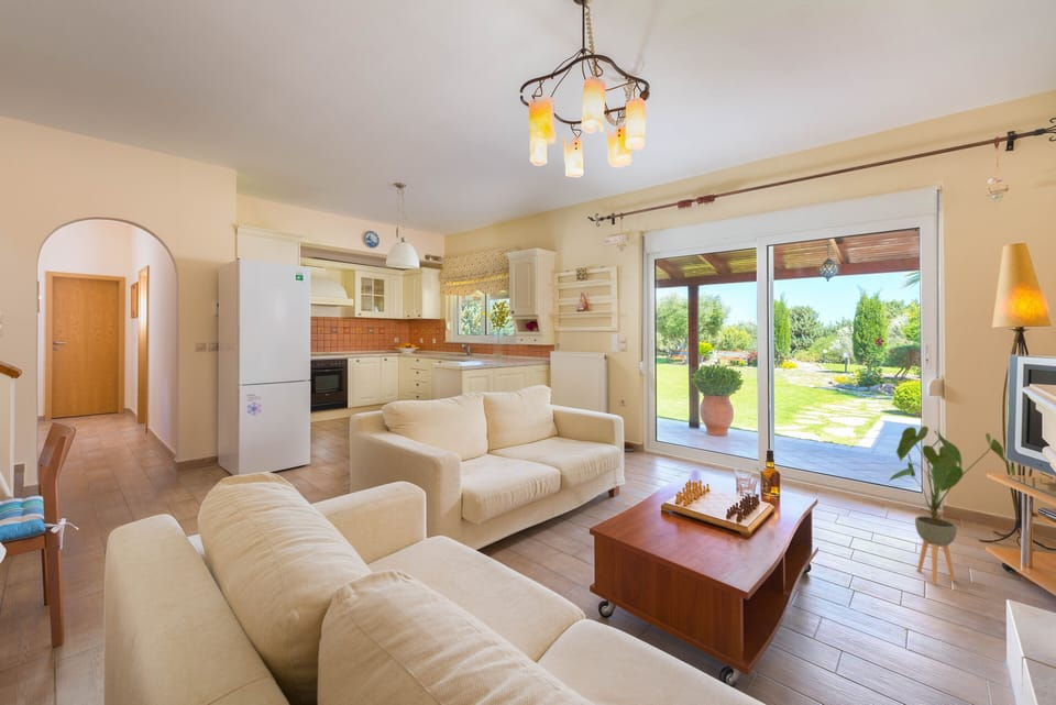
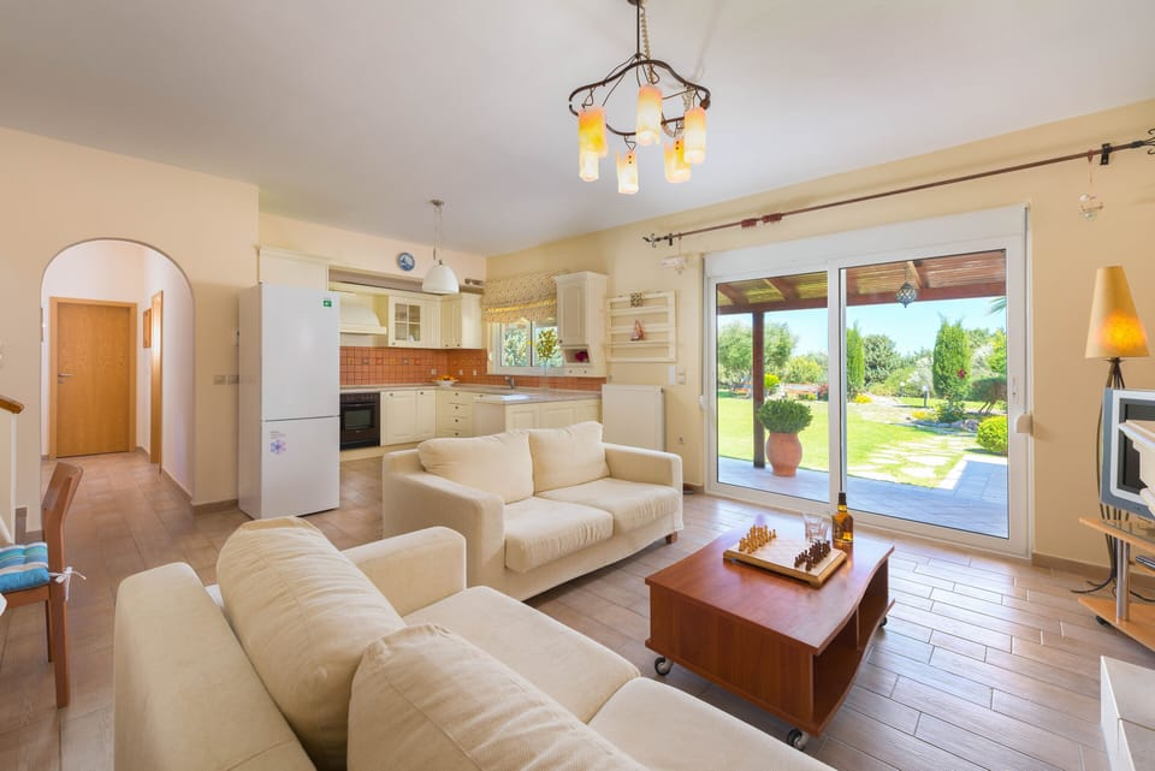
- house plant (935, 500)
